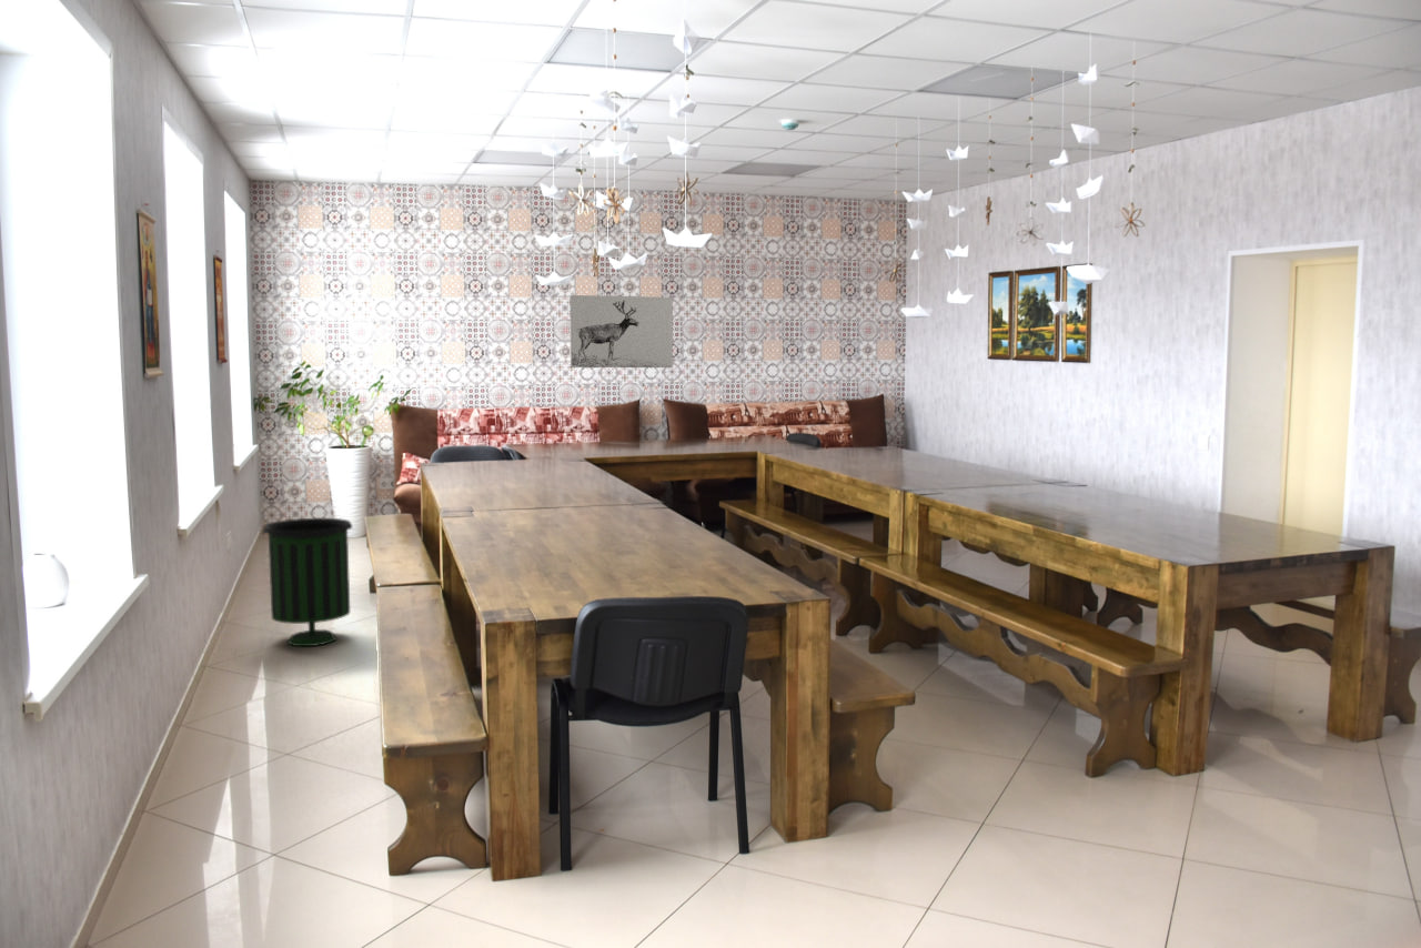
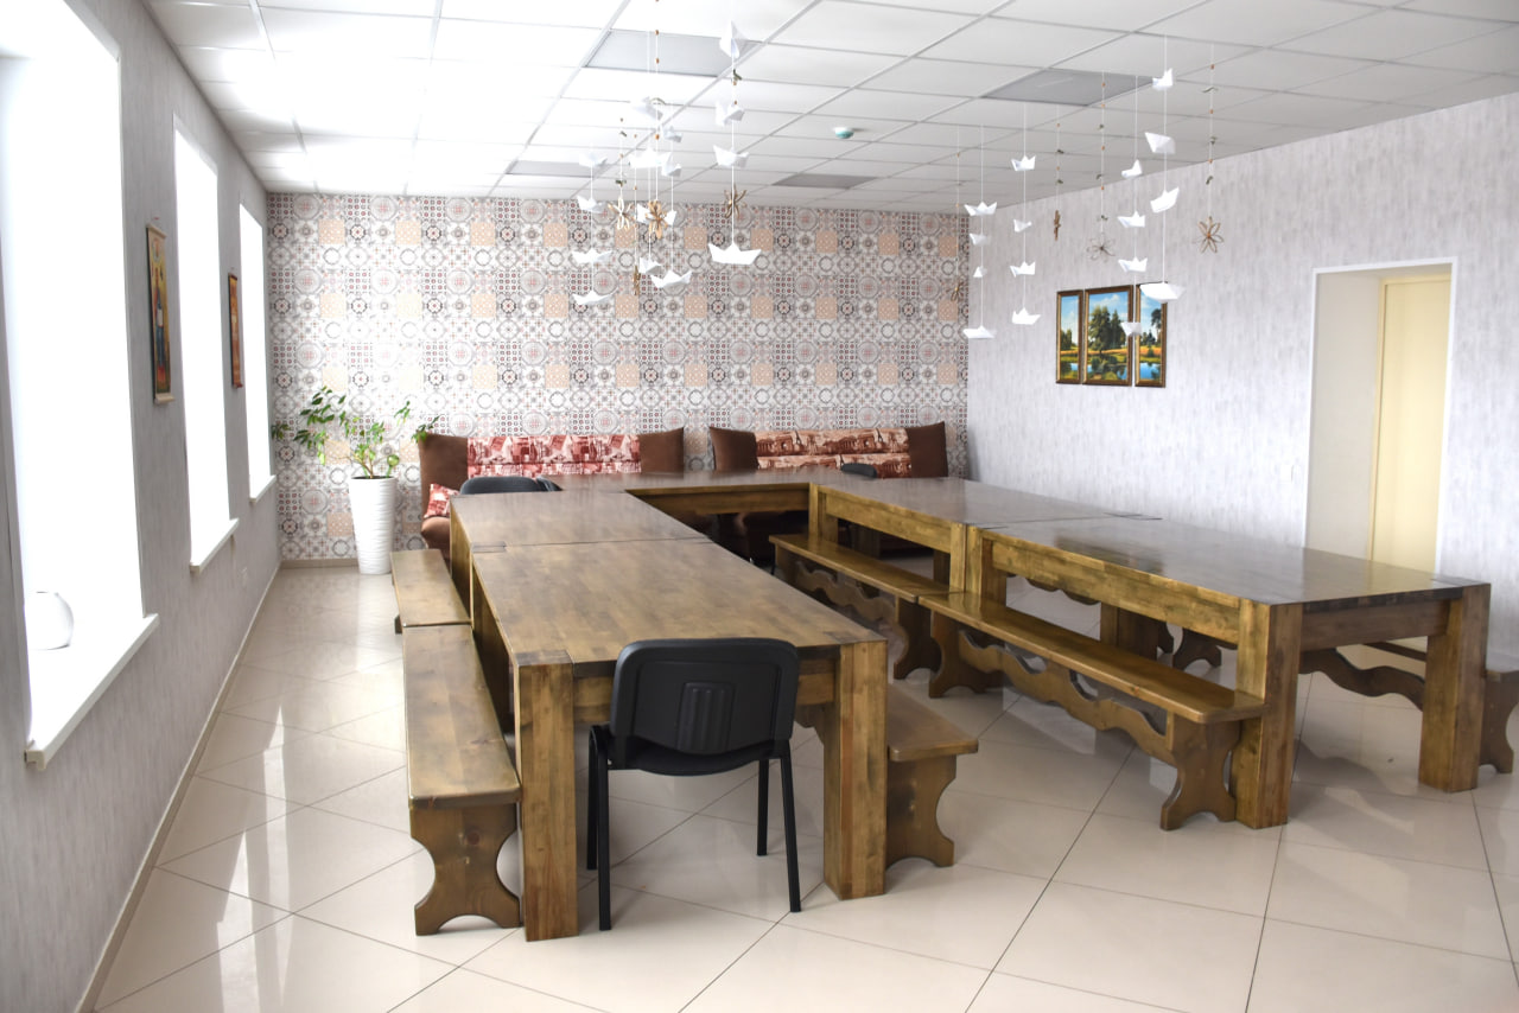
- trash can (310, 582)
- wall art (622, 332)
